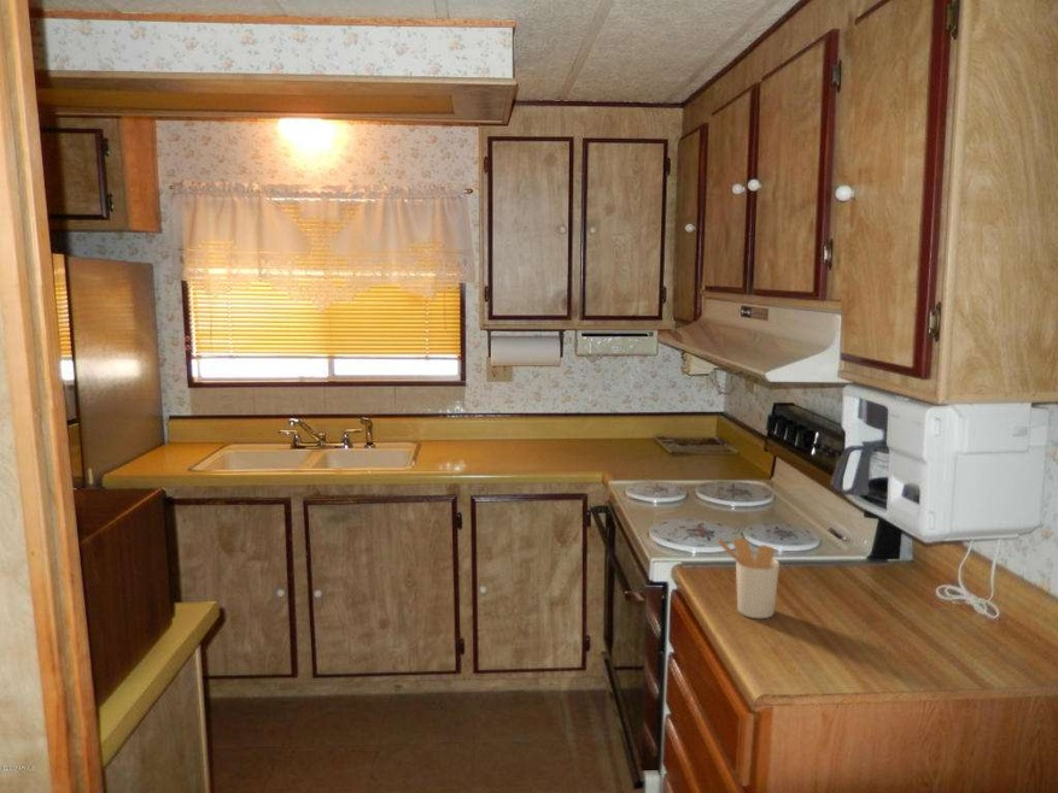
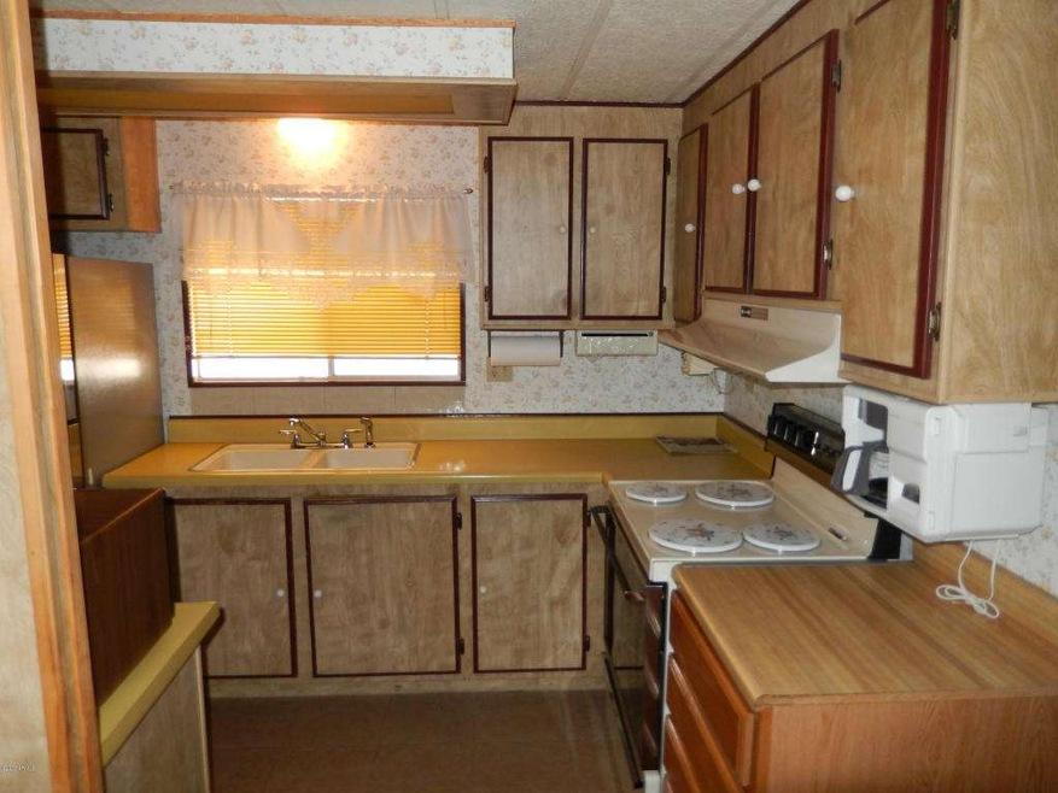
- utensil holder (746, 575)
